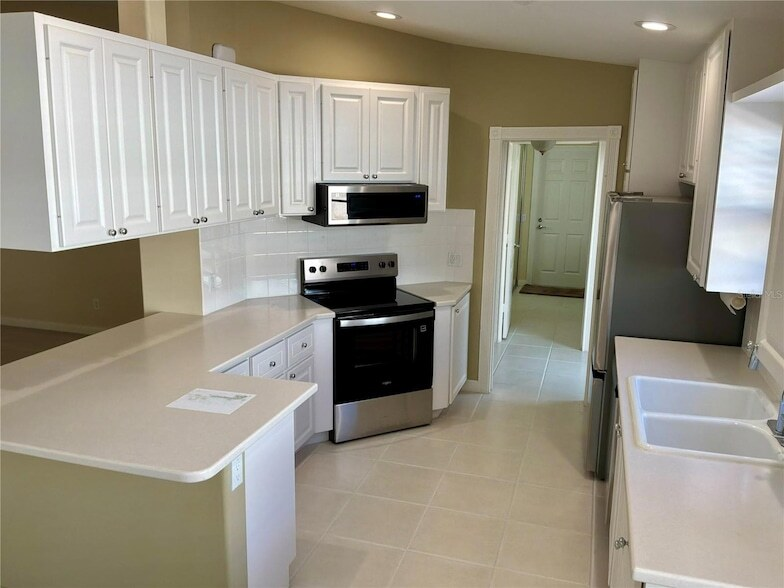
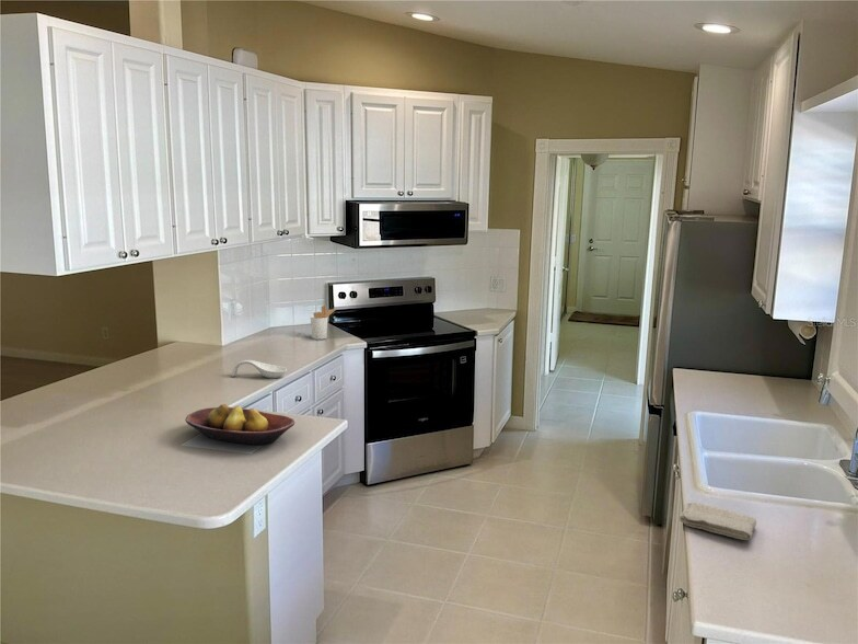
+ spoon rest (259, 368)
+ washcloth (718, 519)
+ utensil holder (323, 322)
+ fruit bowl (240, 421)
